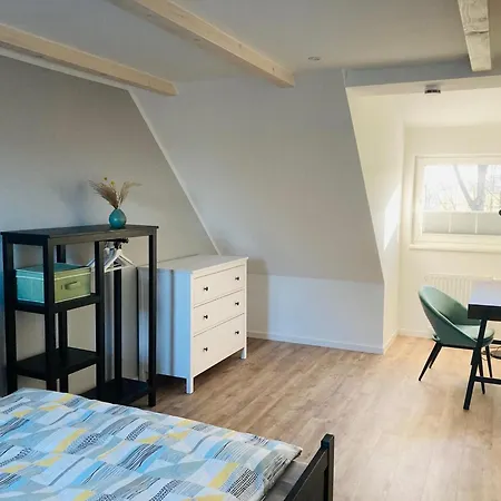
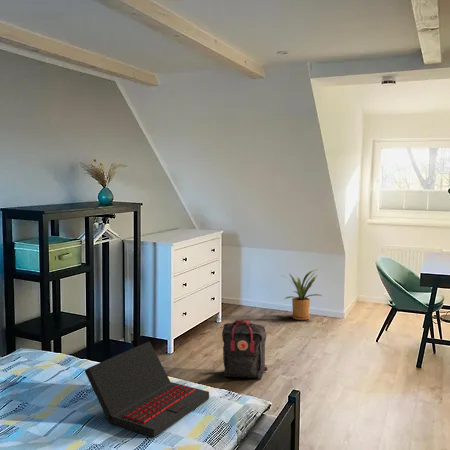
+ laptop (149, 383)
+ house plant (300, 292)
+ backpack (241, 346)
